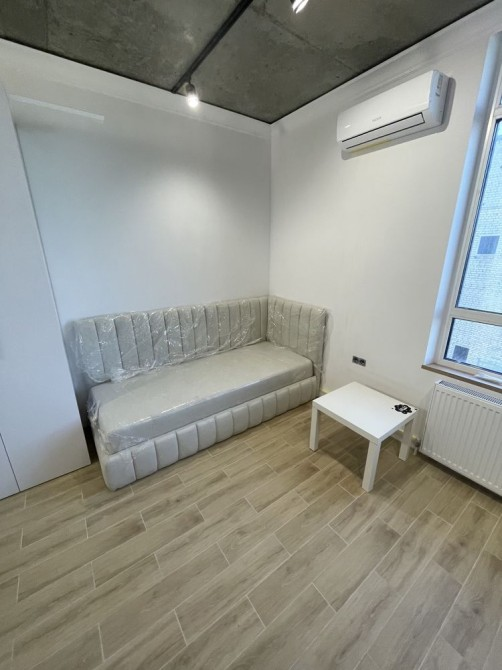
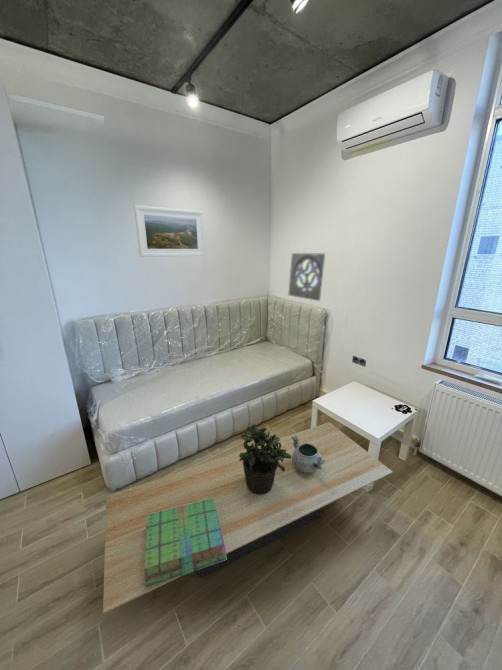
+ potted plant (258, 455)
+ decorative bowl (307, 456)
+ coffee table (256, 504)
+ stack of books (184, 535)
+ wall ornament (305, 276)
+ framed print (172, 233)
